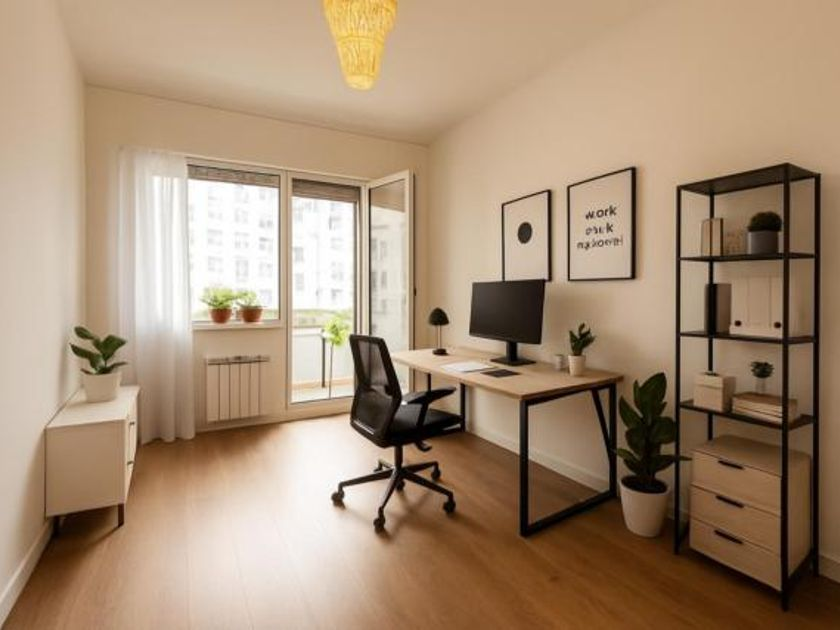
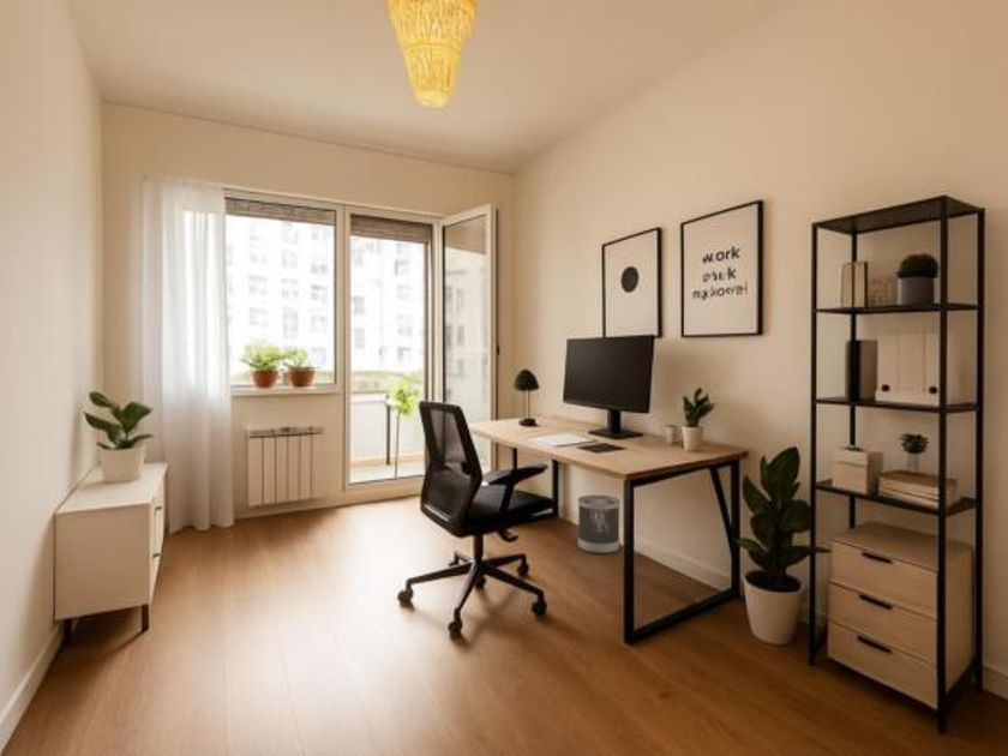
+ wastebasket (598, 522)
